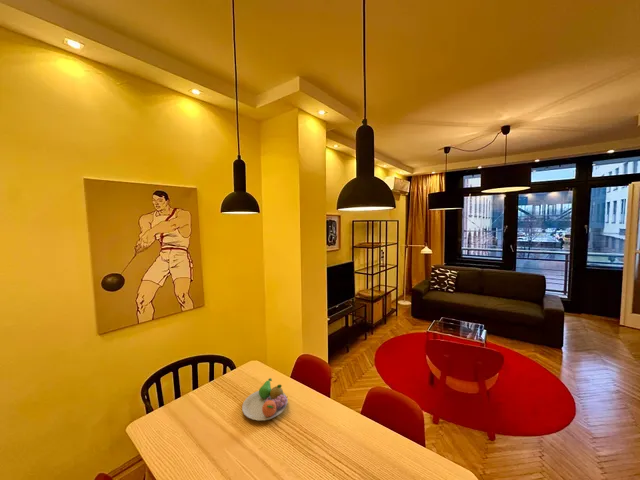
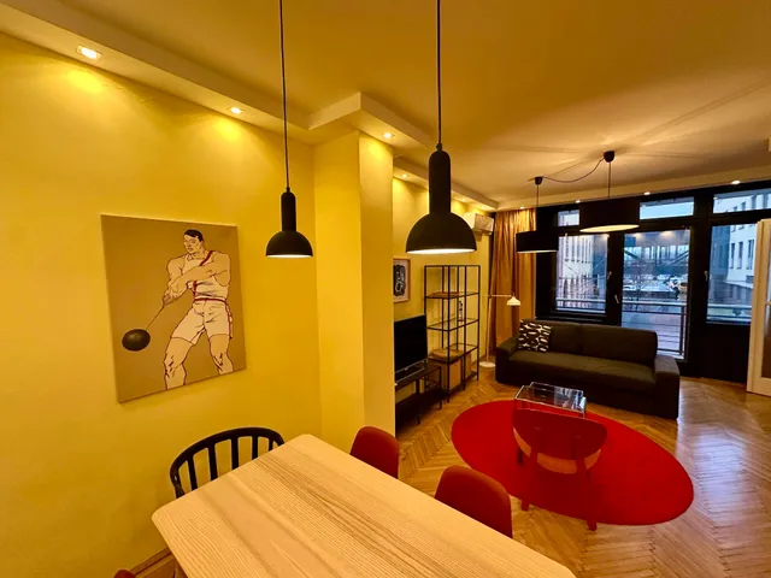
- fruit bowl (266, 397)
